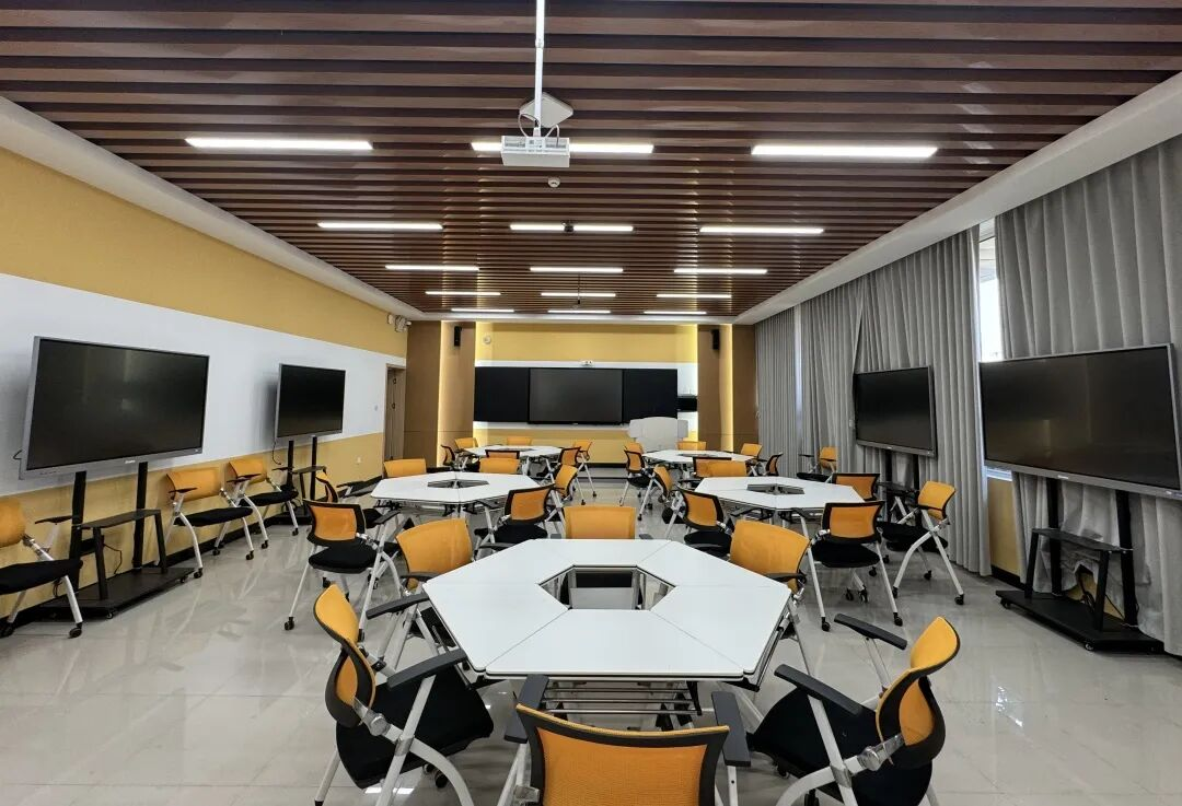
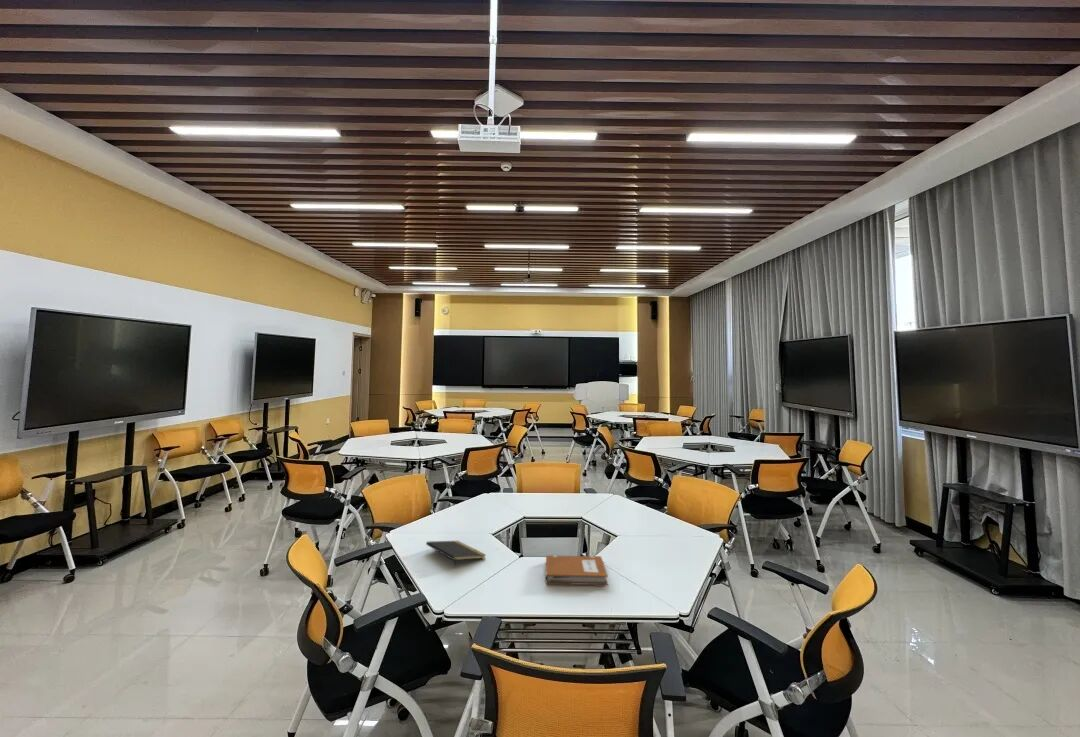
+ notebook (576, 568)
+ notepad (455, 549)
